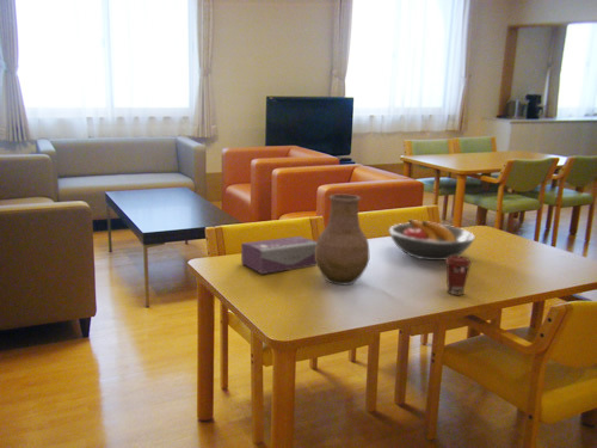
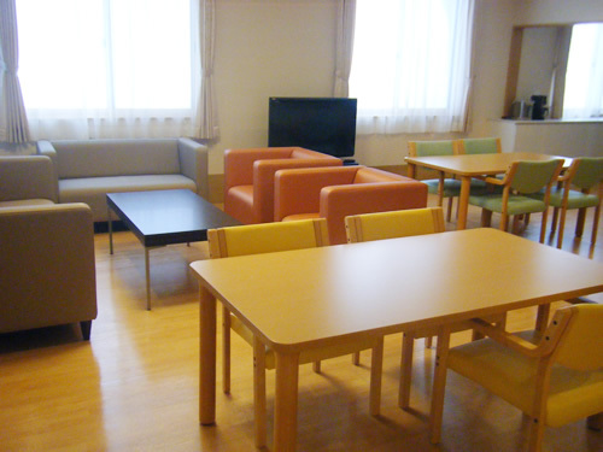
- vase (343, 239)
- tissue box (281, 252)
- fruit bowl (430, 240)
- coffee cup (456, 275)
